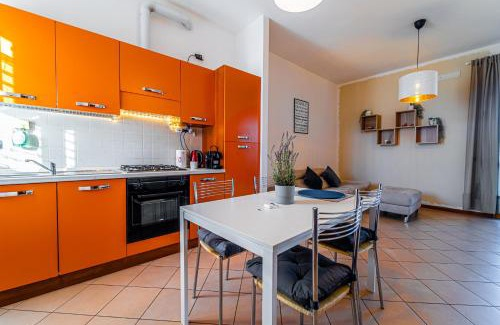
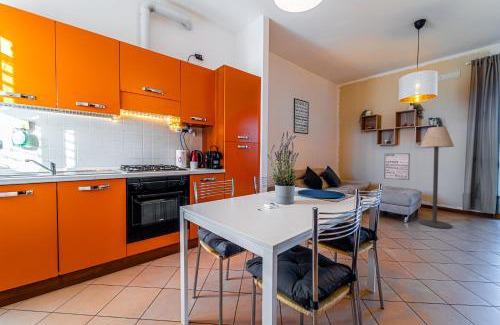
+ floor lamp (435, 176)
+ wall art (396, 166)
